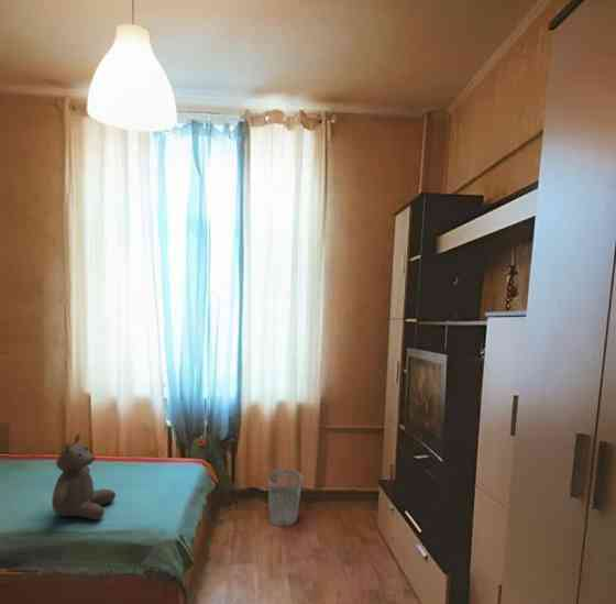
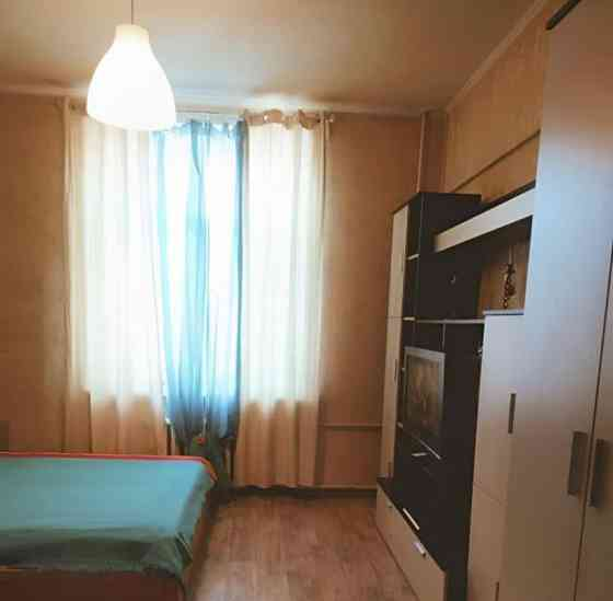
- teddy bear (84, 474)
- wastebasket (284, 497)
